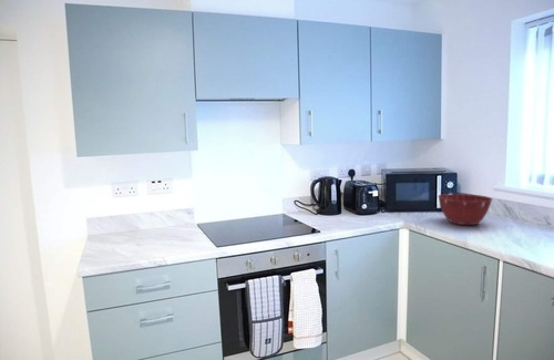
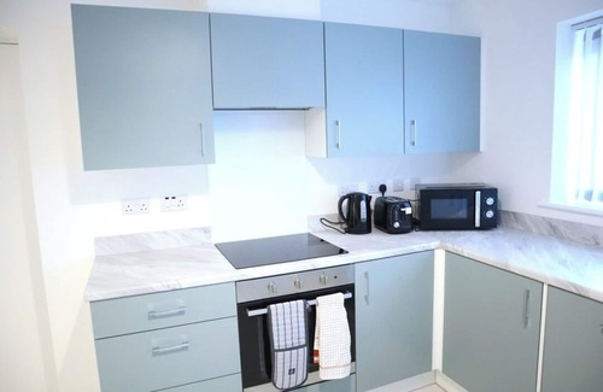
- mixing bowl (463, 209)
